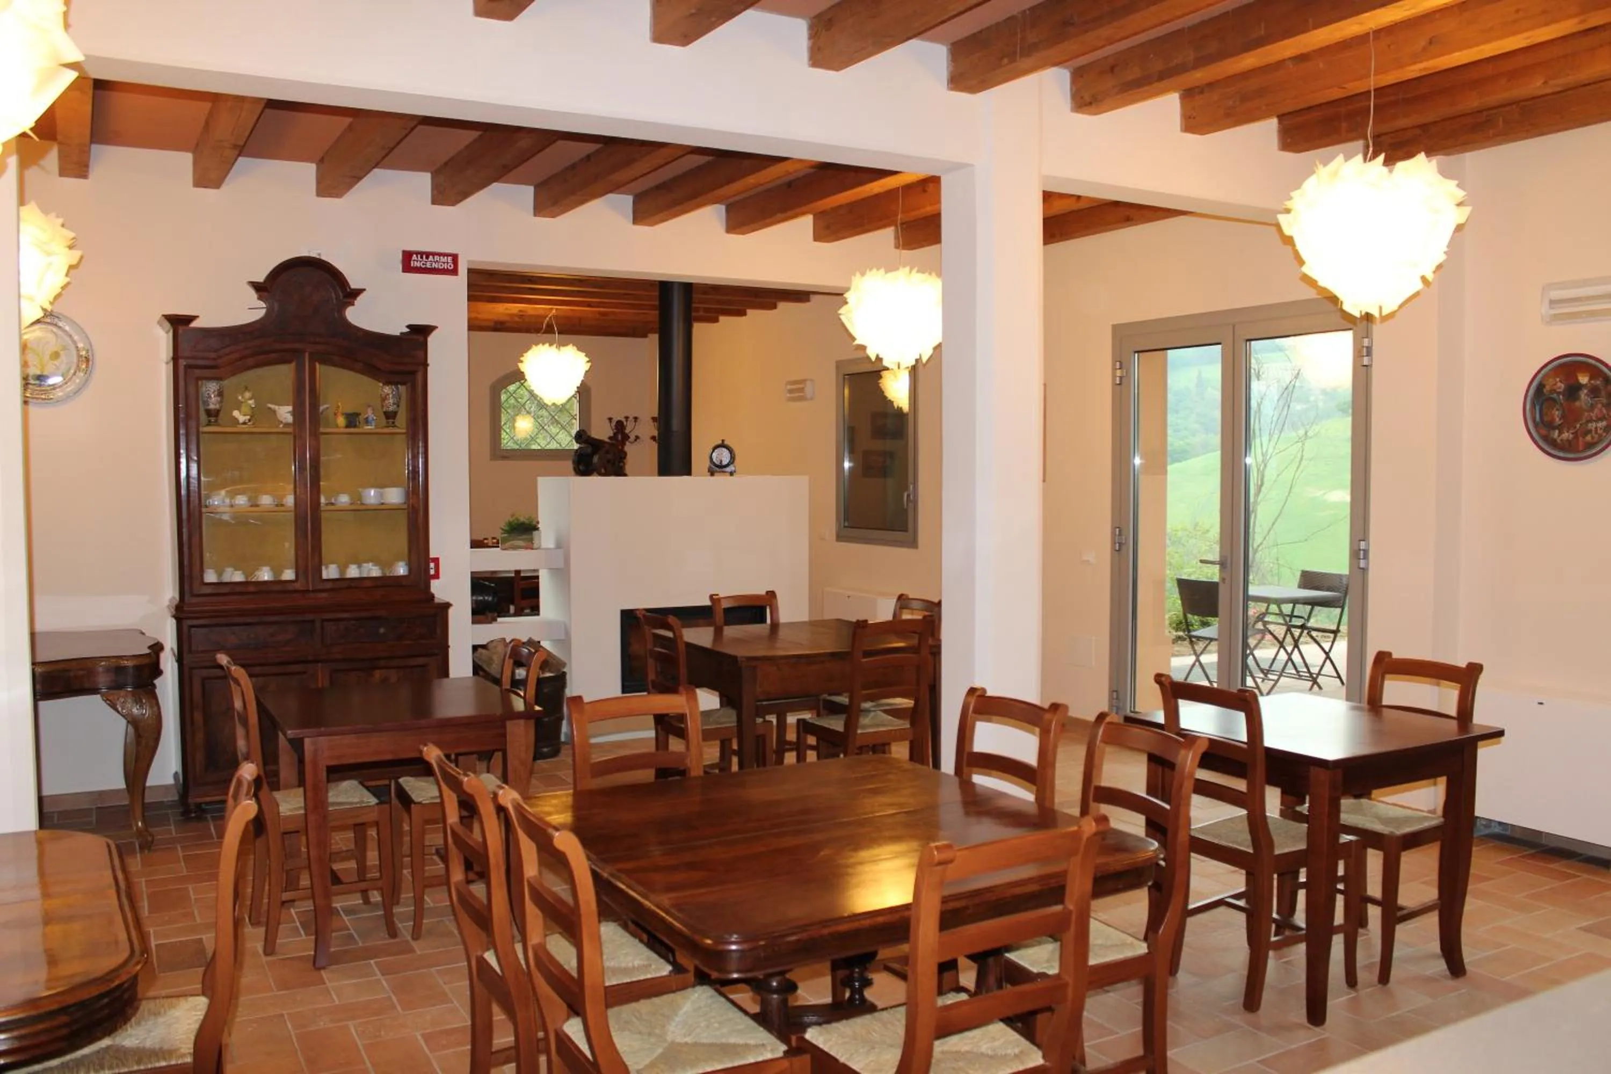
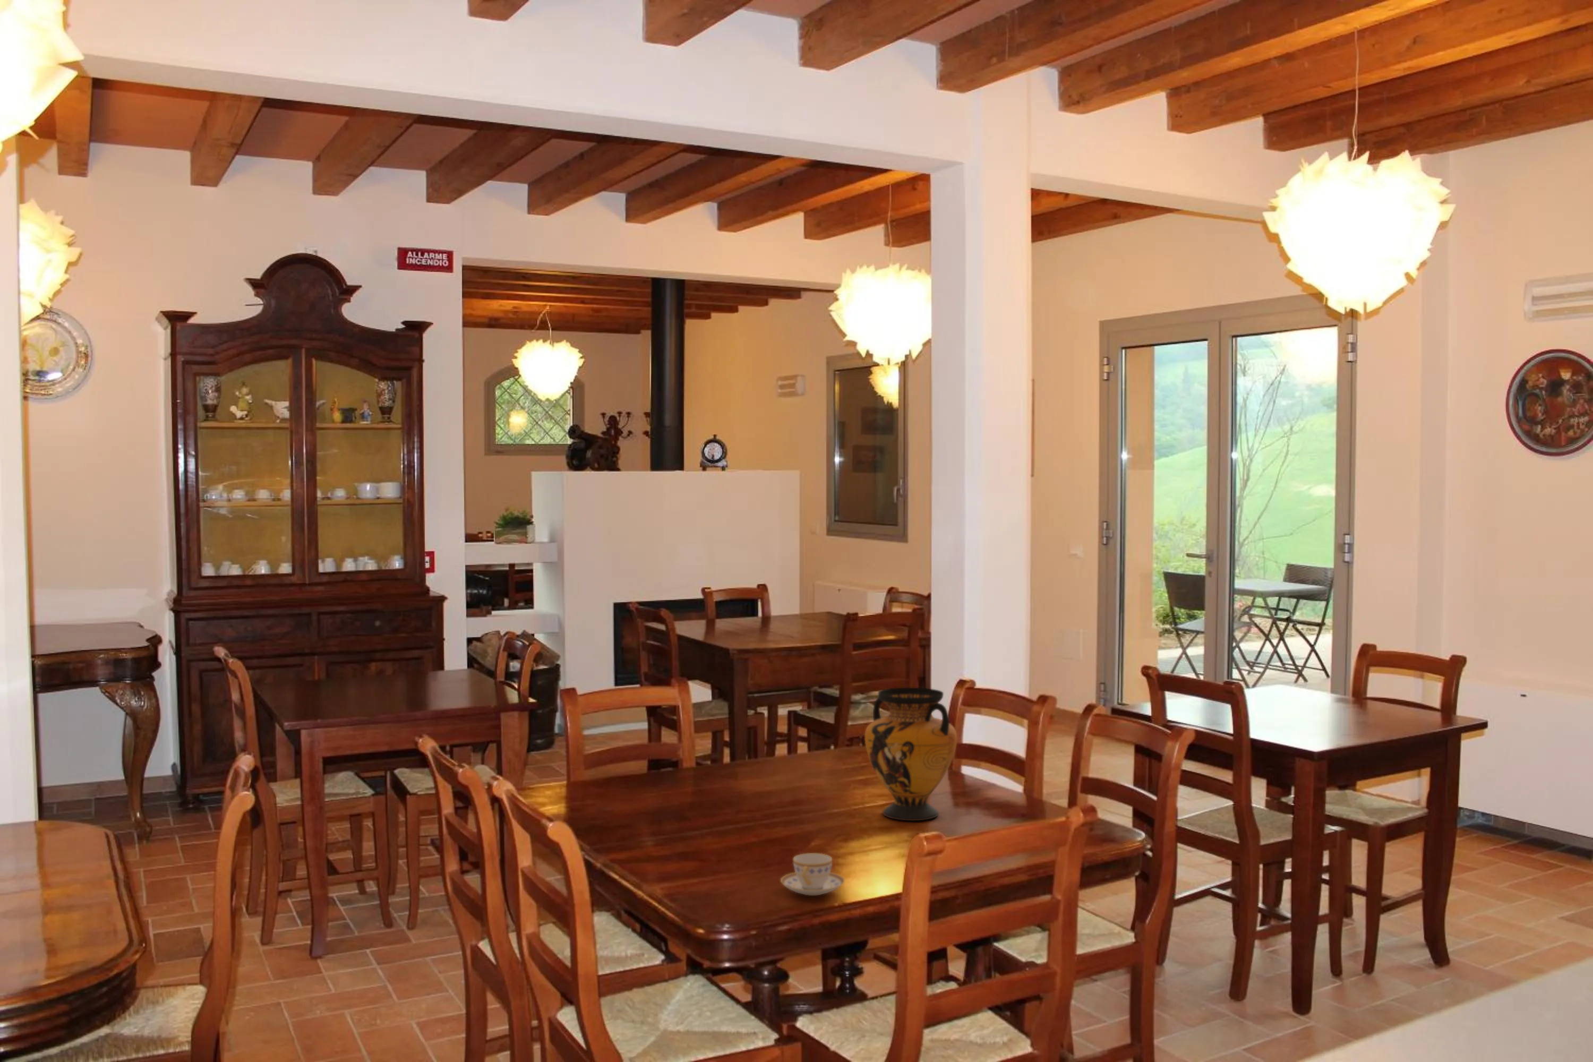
+ teacup (812, 875)
+ vase (910, 753)
